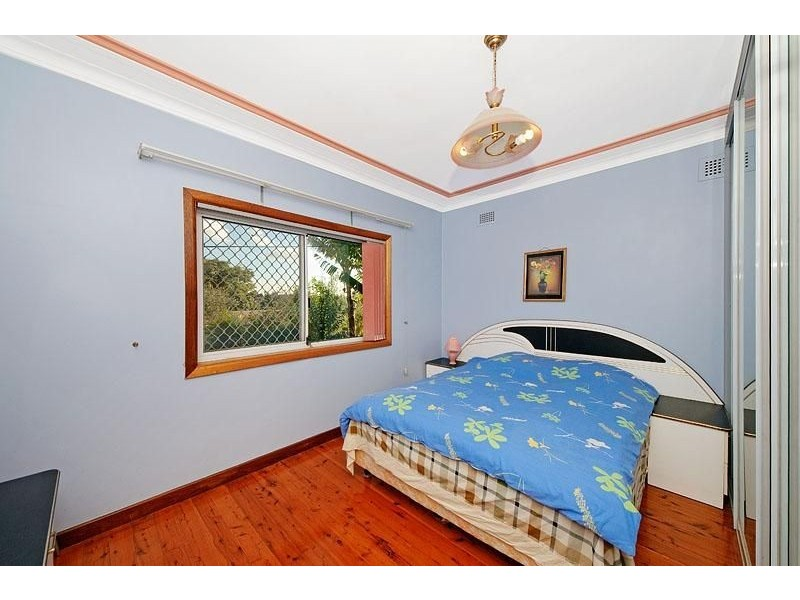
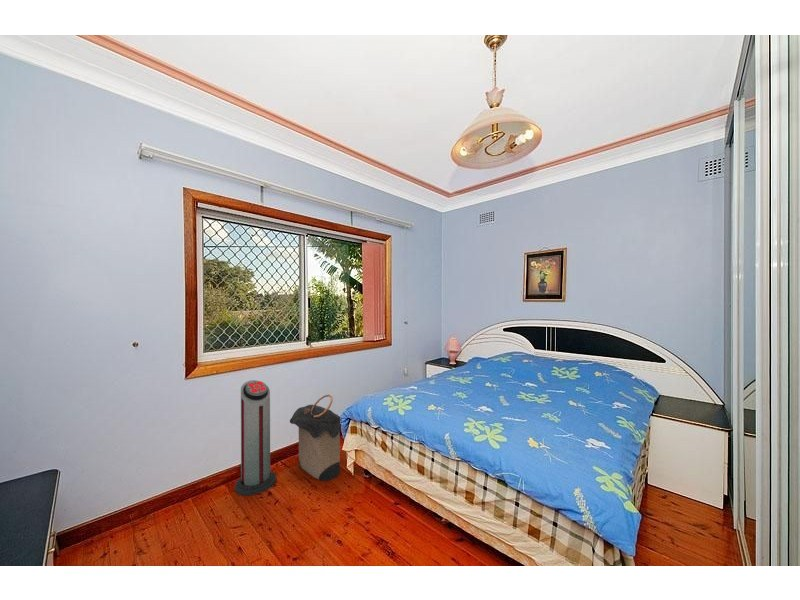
+ laundry hamper (316, 431)
+ air purifier (255, 432)
